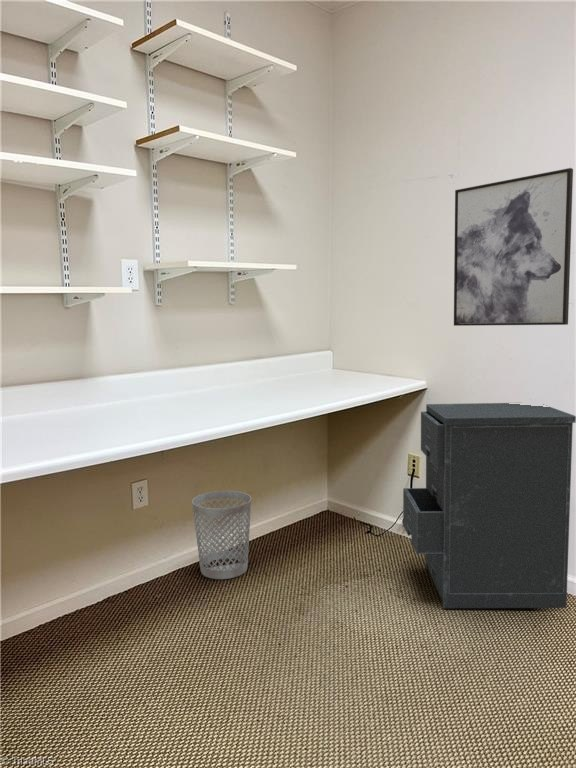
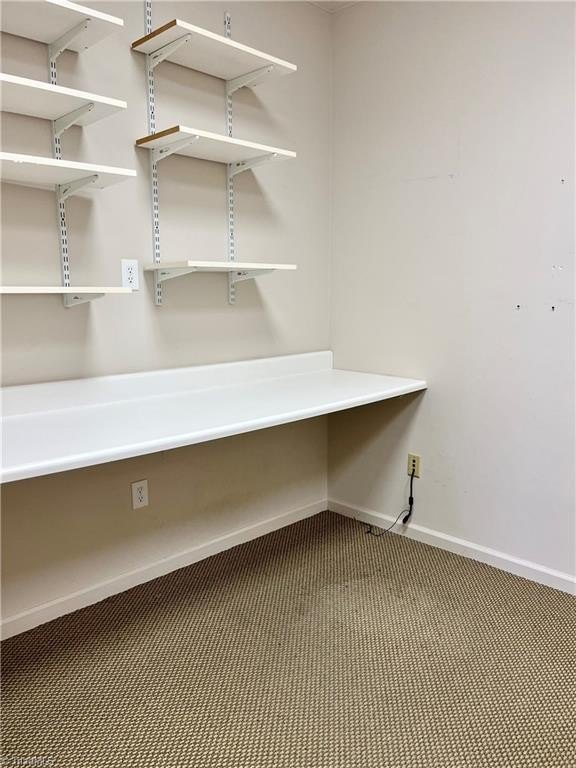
- wastebasket (223, 534)
- filing cabinet (483, 500)
- wall art (508, 253)
